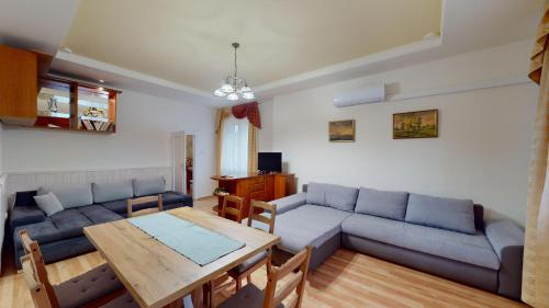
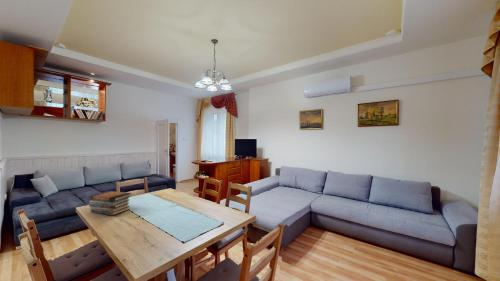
+ book stack (110, 202)
